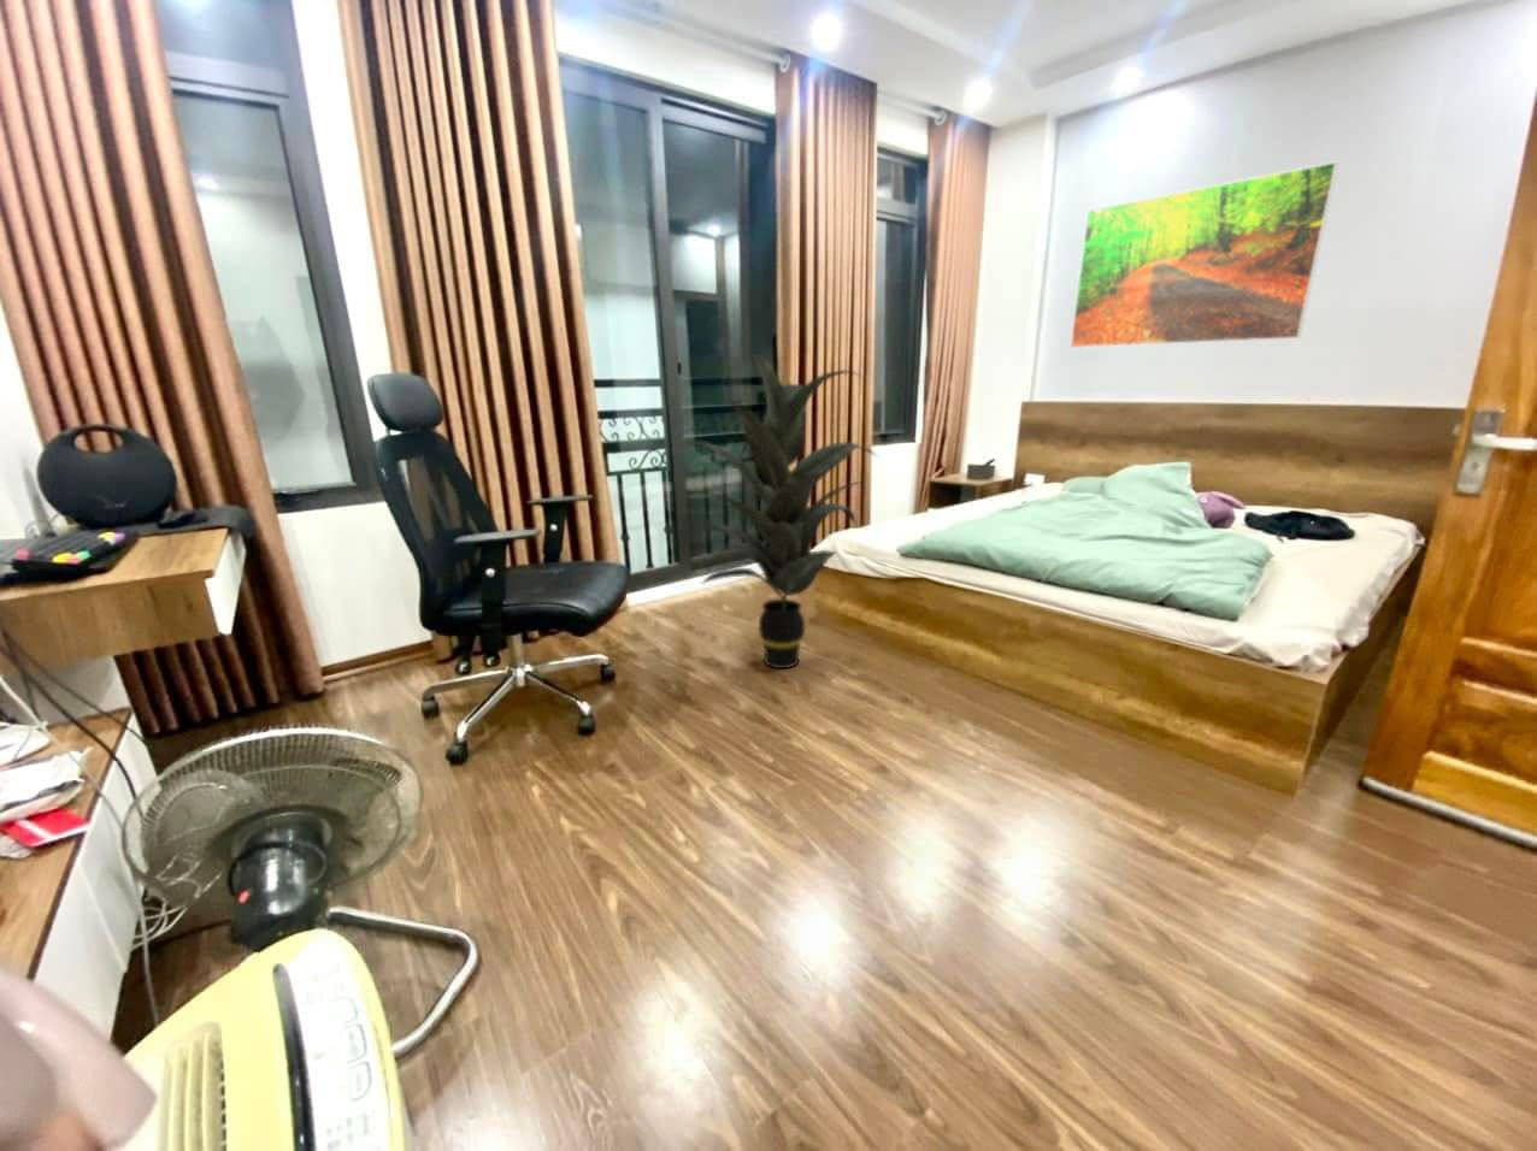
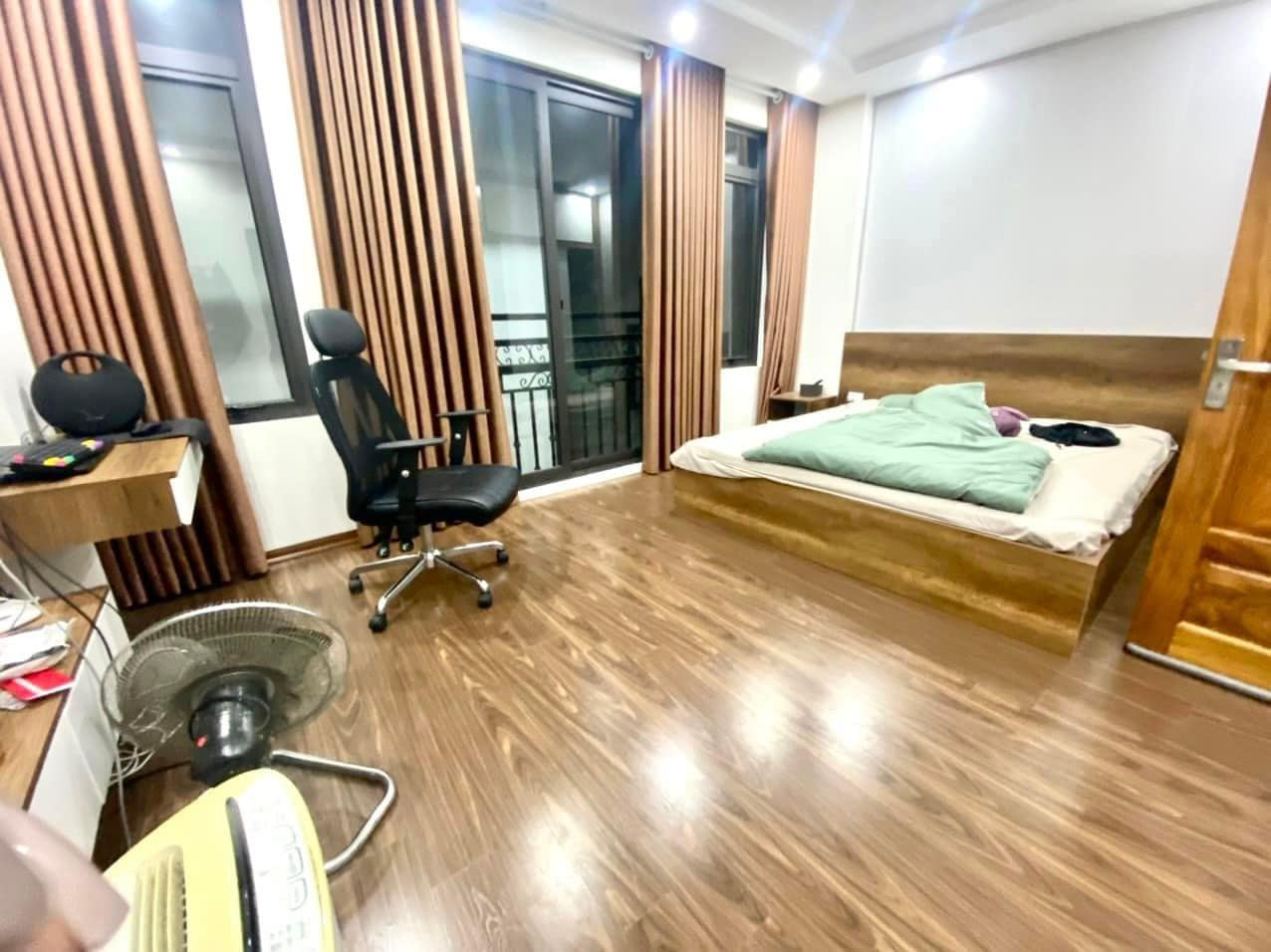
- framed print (1184, 268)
- indoor plant (779, 515)
